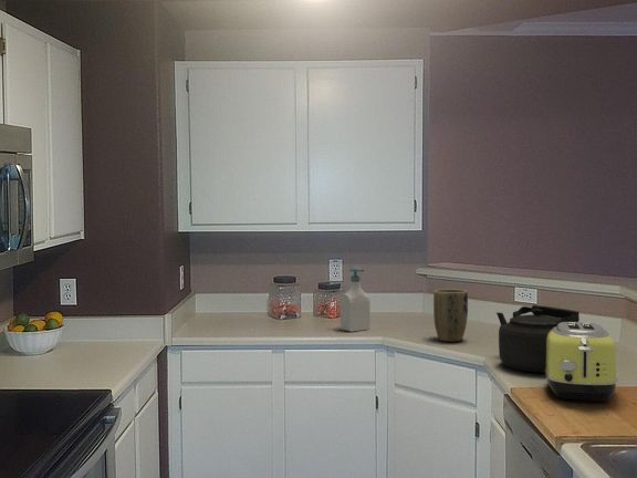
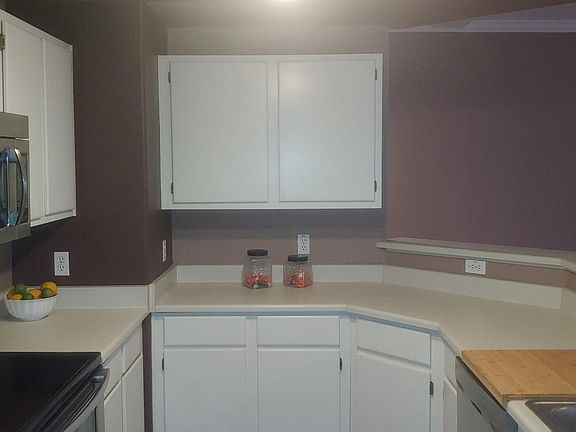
- toaster (579, 360)
- plant pot (450, 314)
- soap bottle (356, 298)
- kettle (535, 336)
